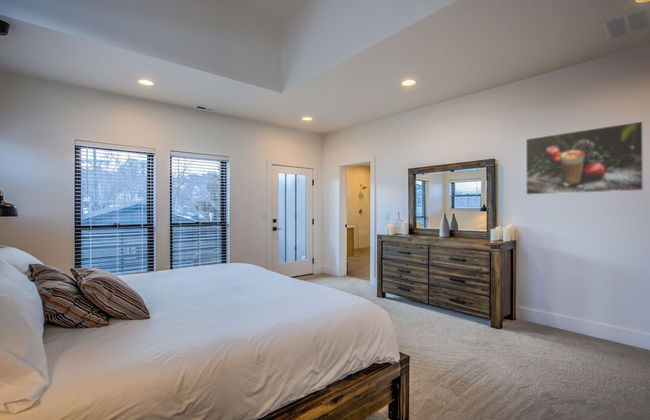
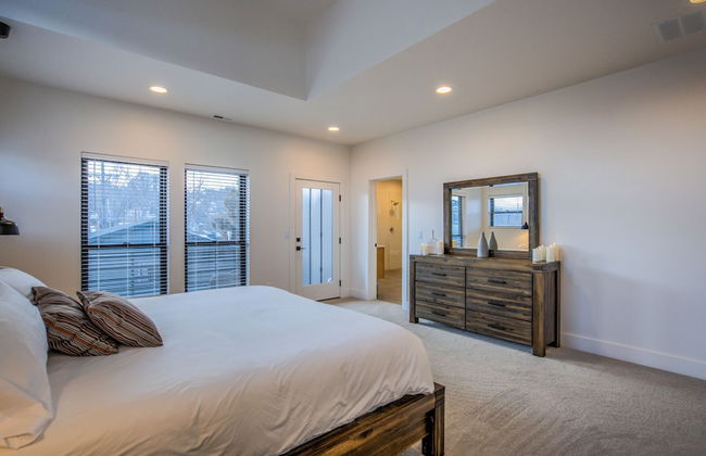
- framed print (578, 161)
